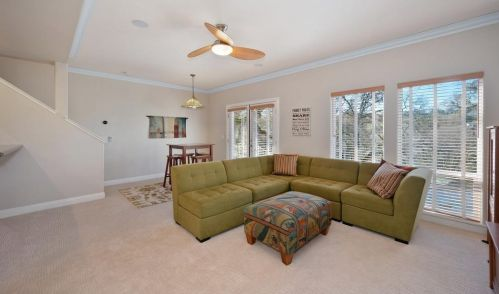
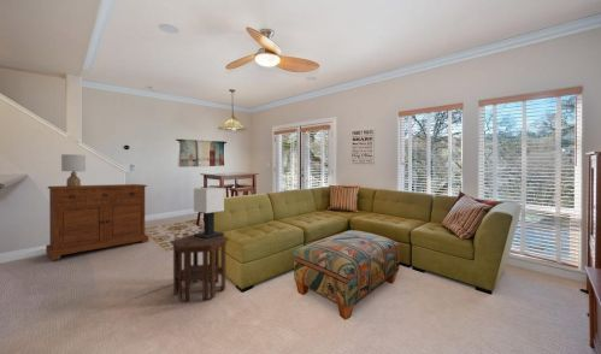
+ sideboard (100, 216)
+ side table (200, 265)
+ lamp (73, 170)
+ table lamp (208, 212)
